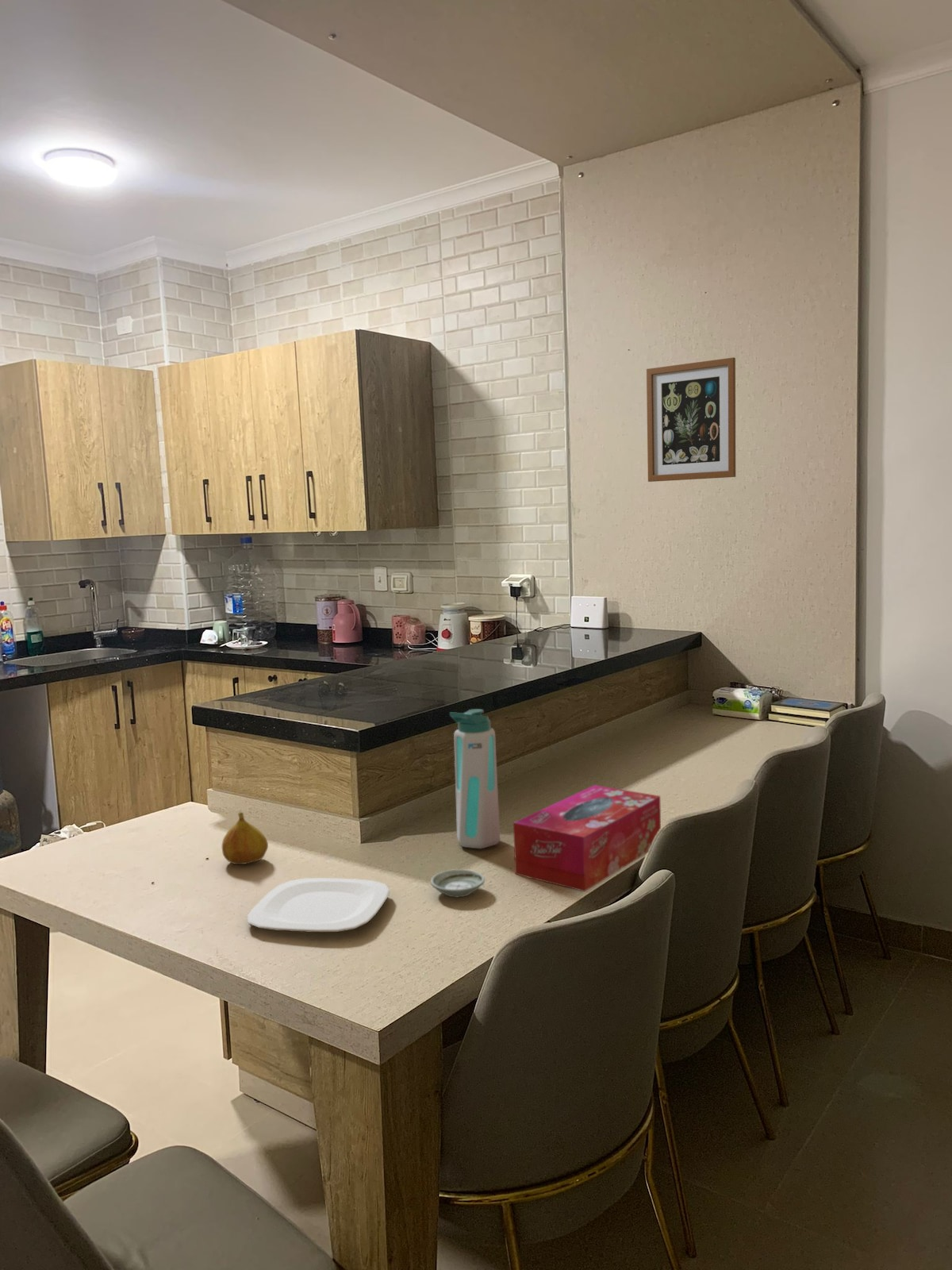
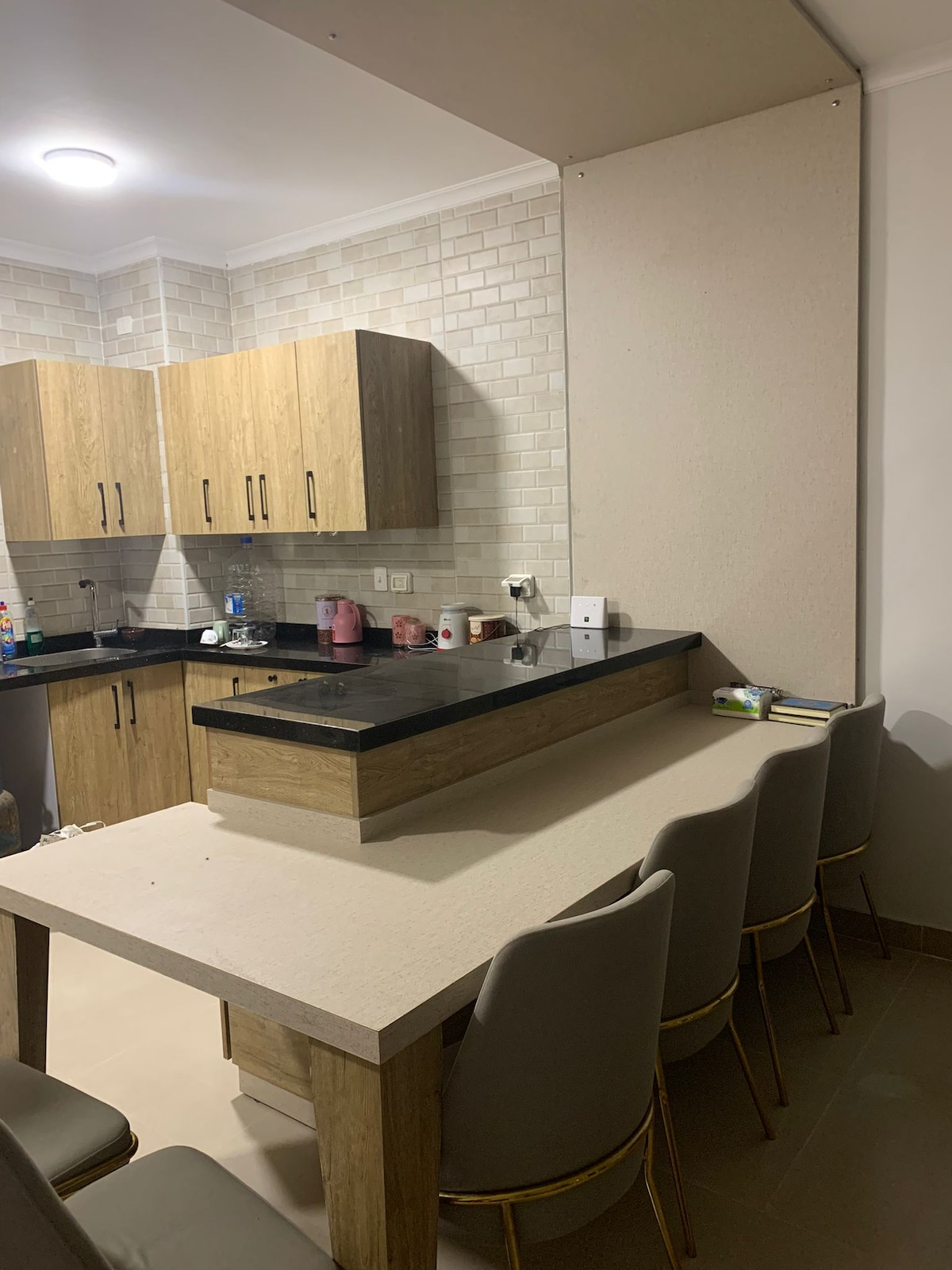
- fruit (243, 836)
- tissue box (589, 833)
- wall art (689, 421)
- plate (320, 906)
- saucer (458, 885)
- water bottle (474, 777)
